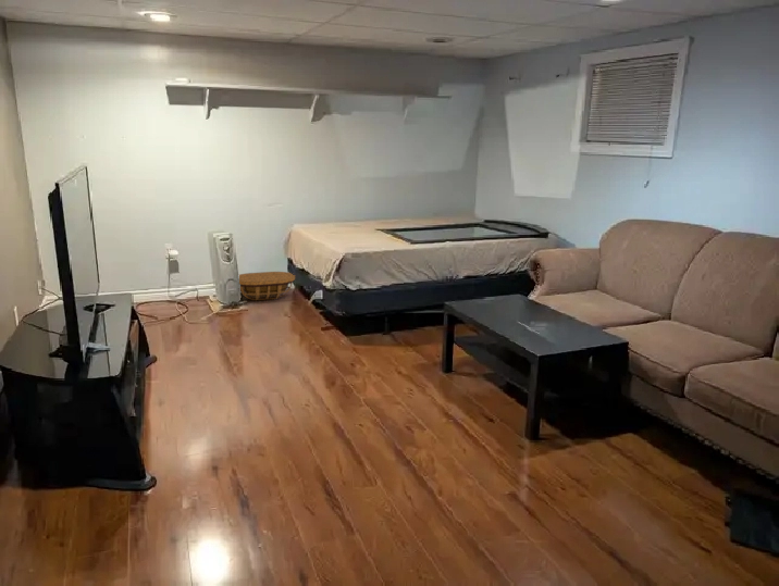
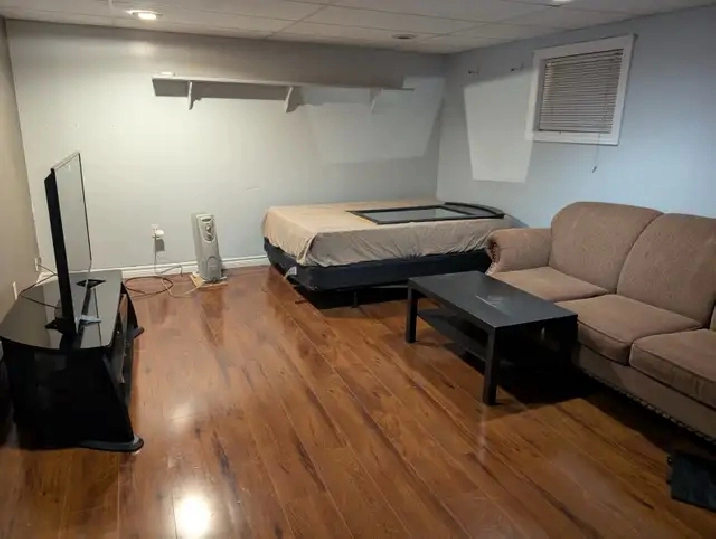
- basket (264, 287)
